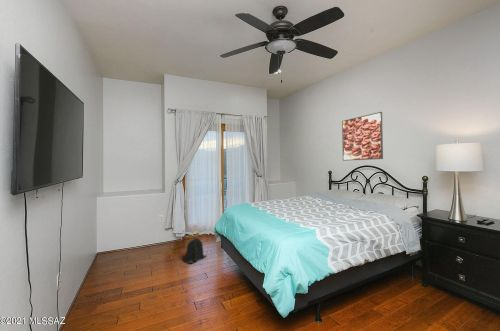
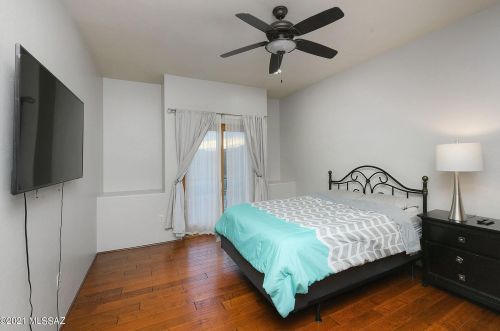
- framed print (360, 138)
- backpack (196, 248)
